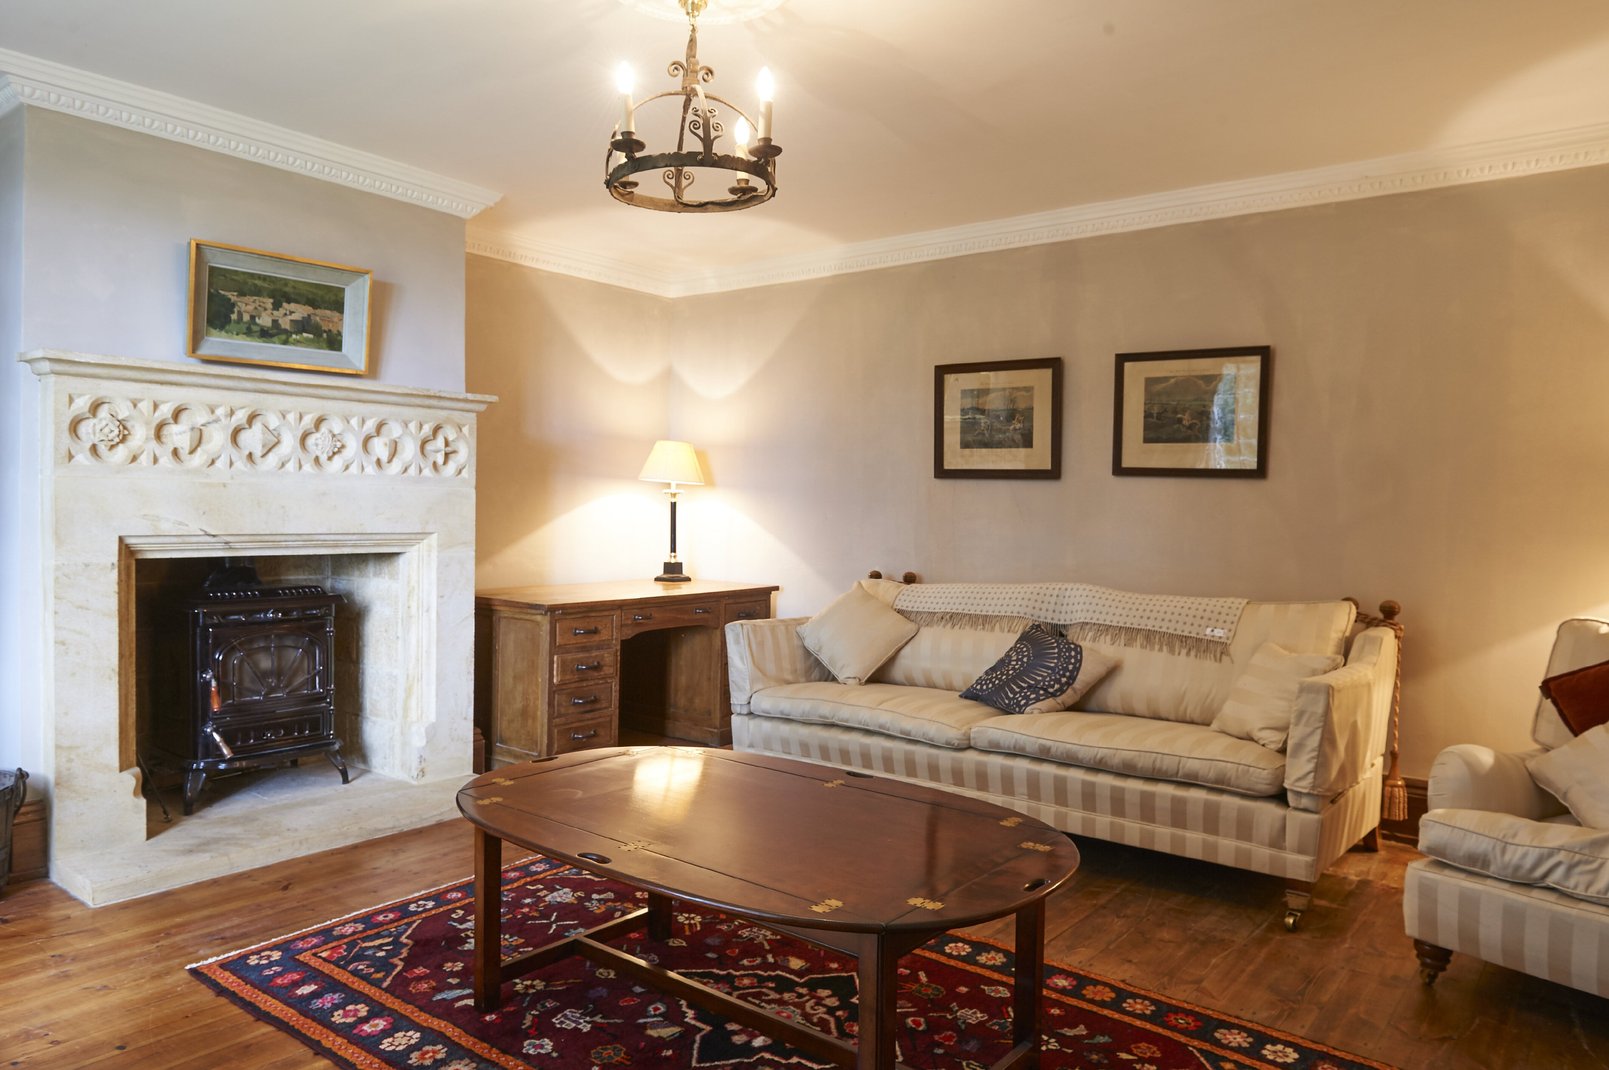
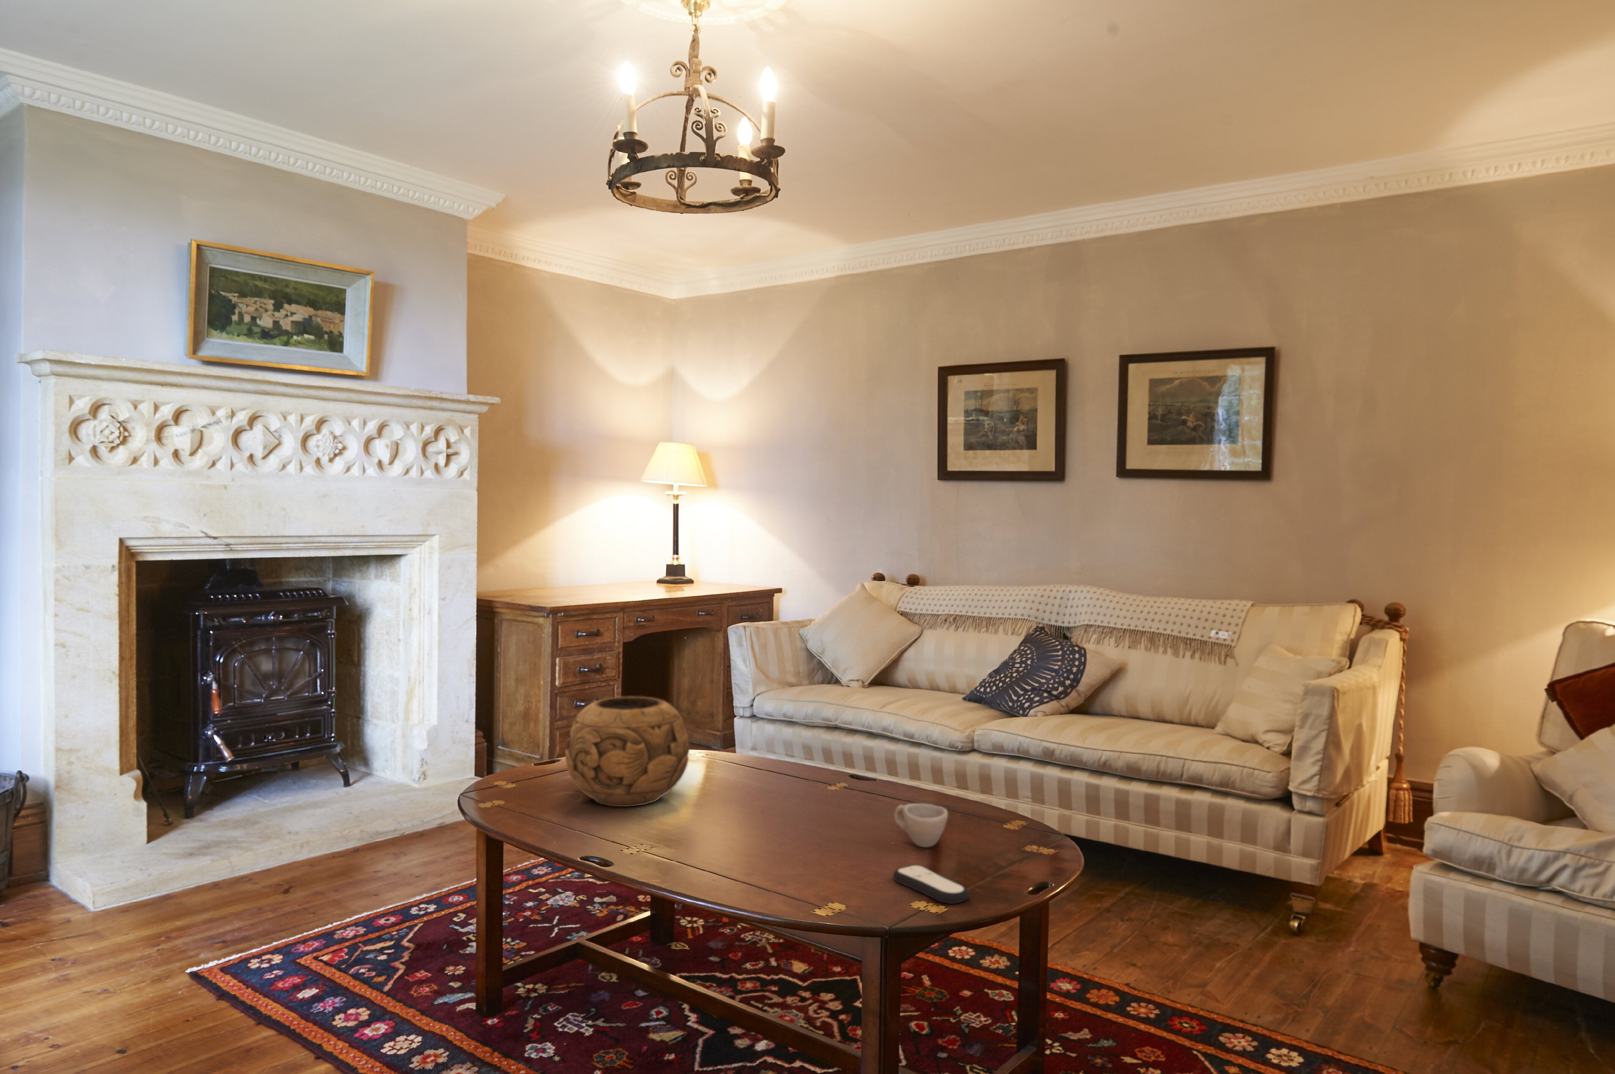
+ remote control (932, 883)
+ decorative bowl (628, 749)
+ cup (918, 826)
